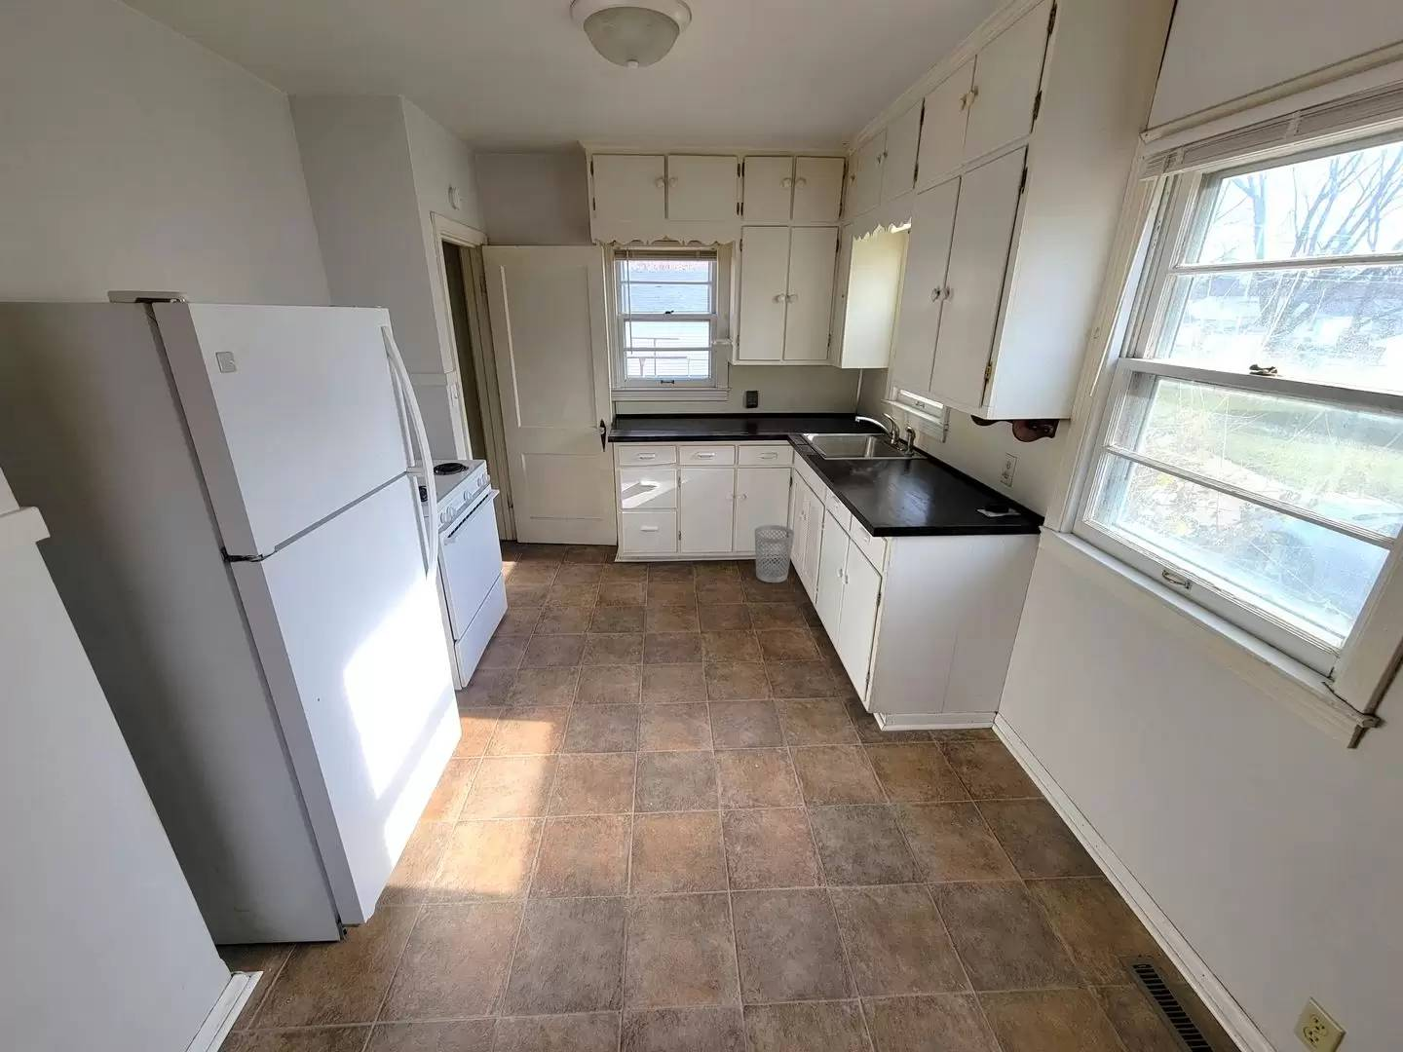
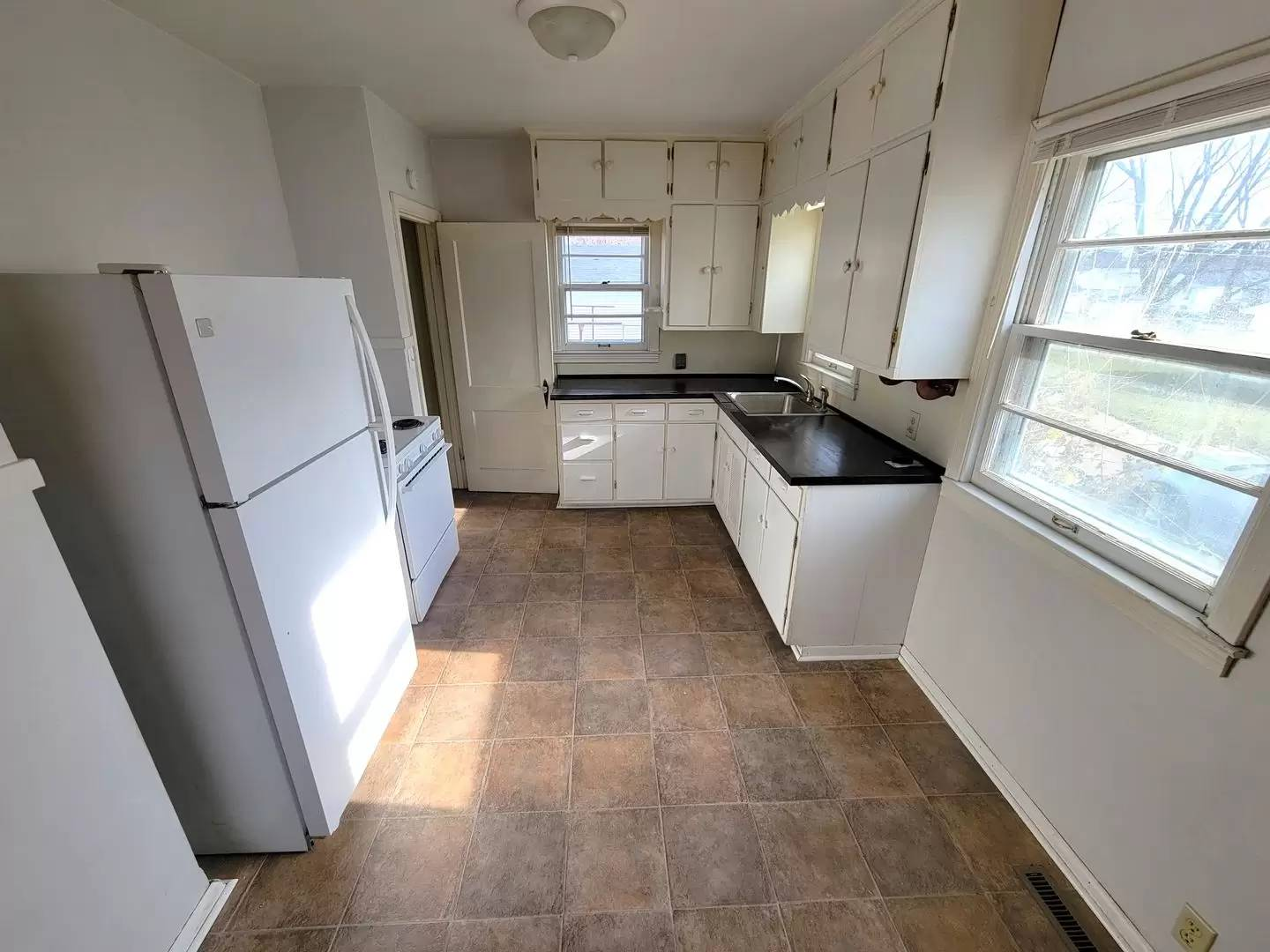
- wastebasket (772, 554)
